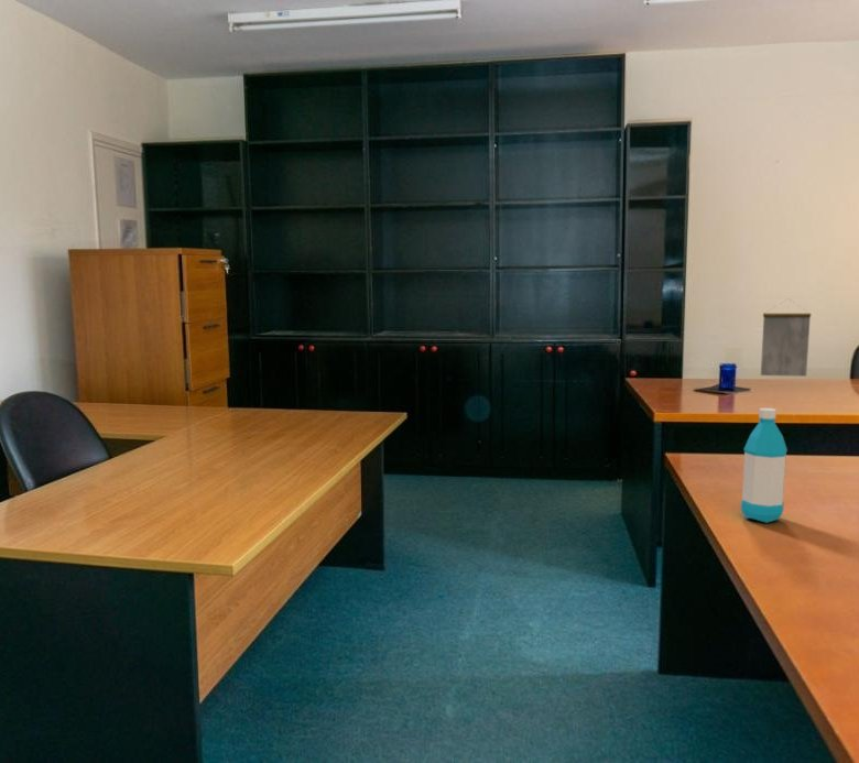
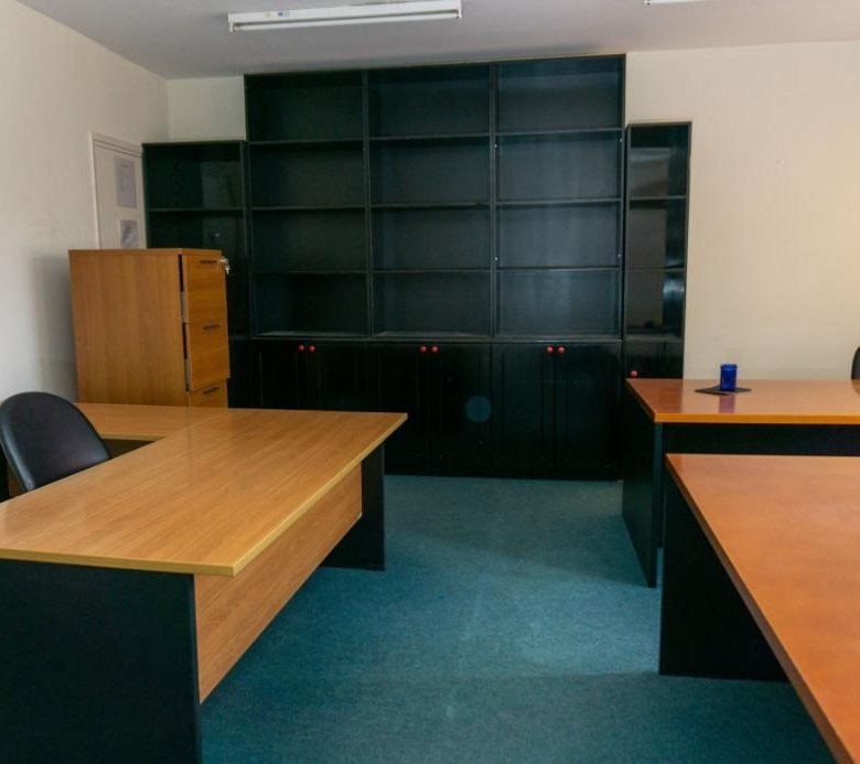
- calendar (785, 337)
- water bottle (764, 464)
